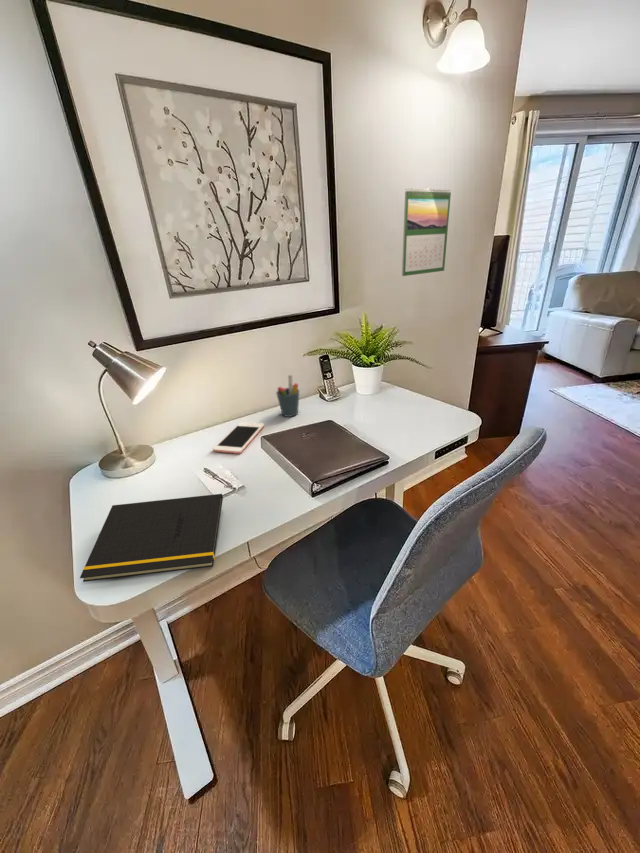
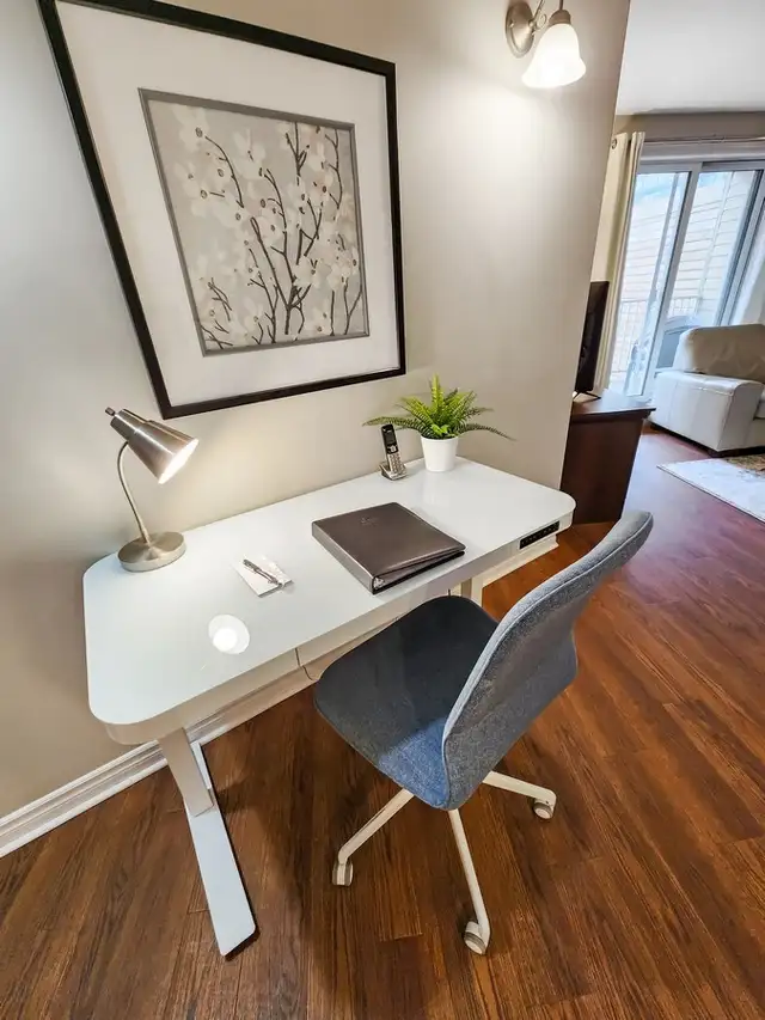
- notepad (159, 533)
- cell phone (240, 436)
- calendar (426, 232)
- pen holder (288, 396)
